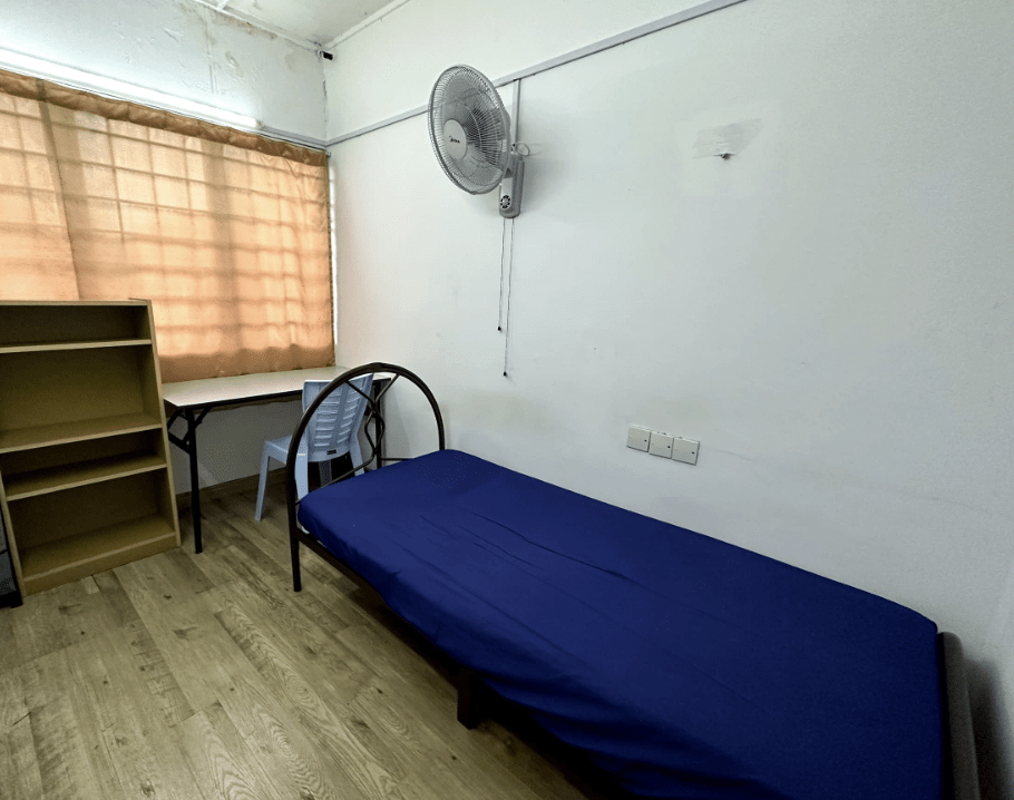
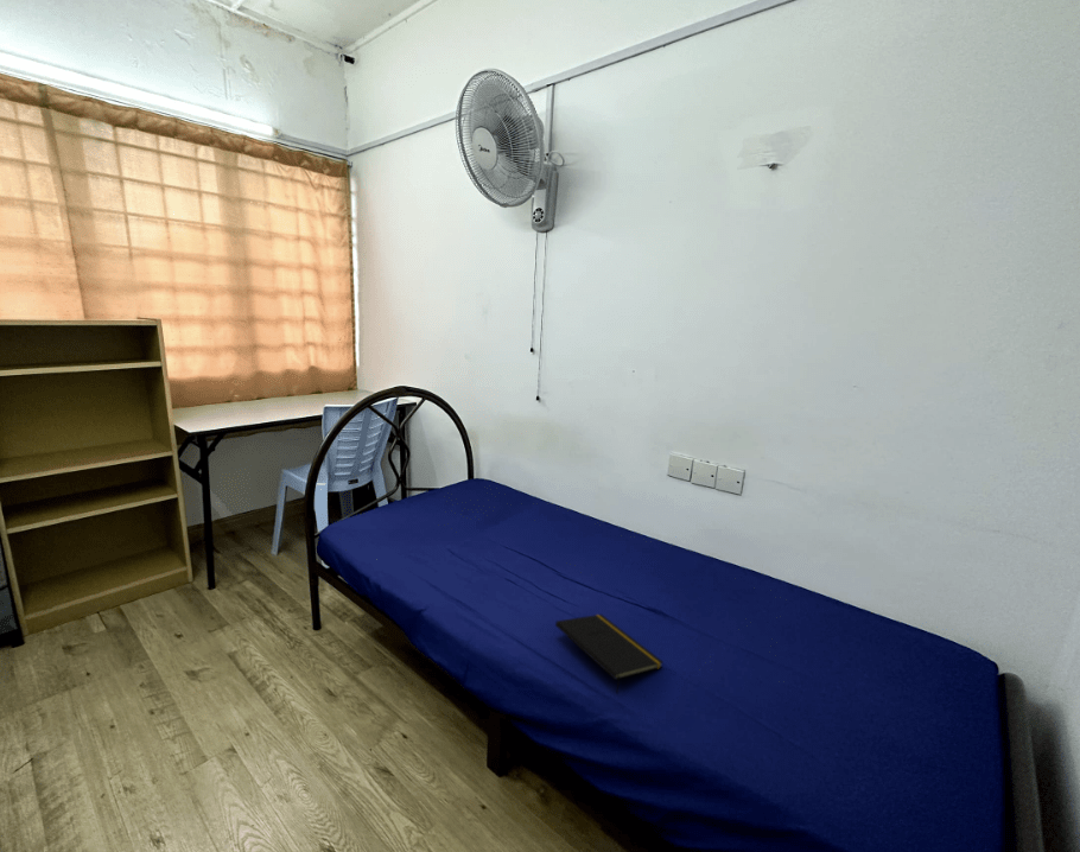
+ notepad (606, 643)
